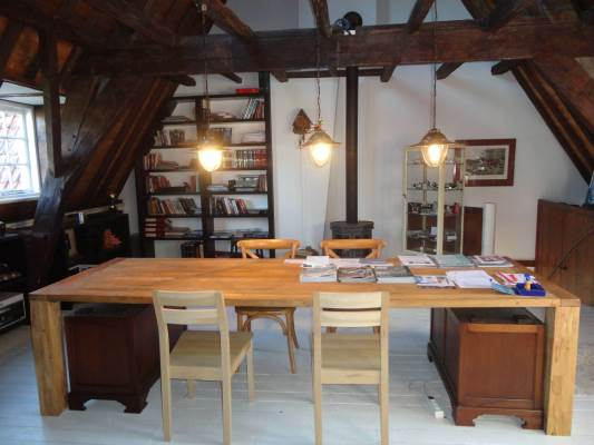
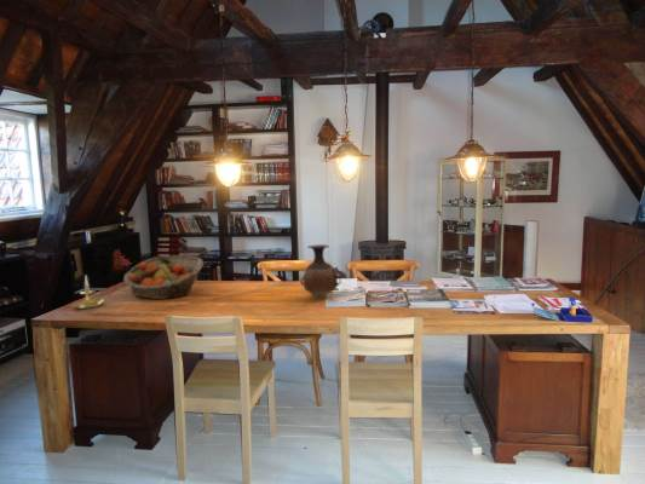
+ fruit basket (163, 276)
+ vase (319, 271)
+ candle holder (88, 289)
